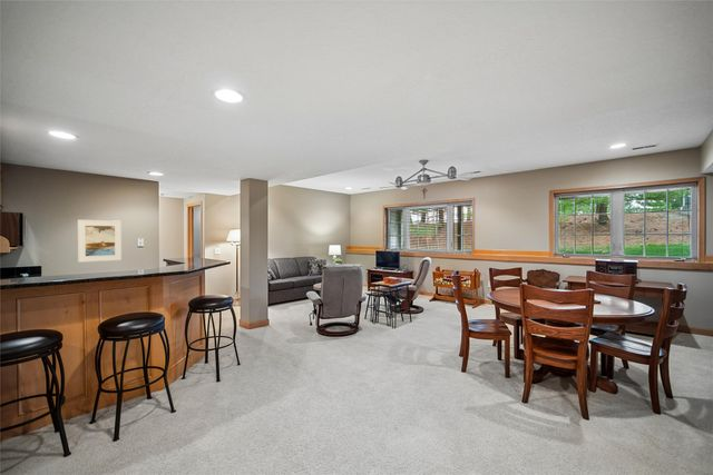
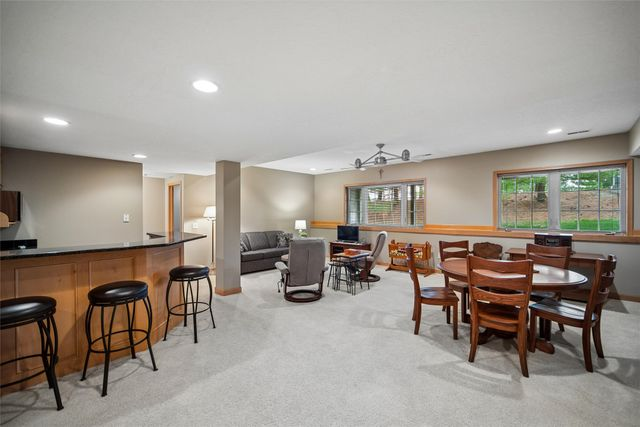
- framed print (100, 240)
